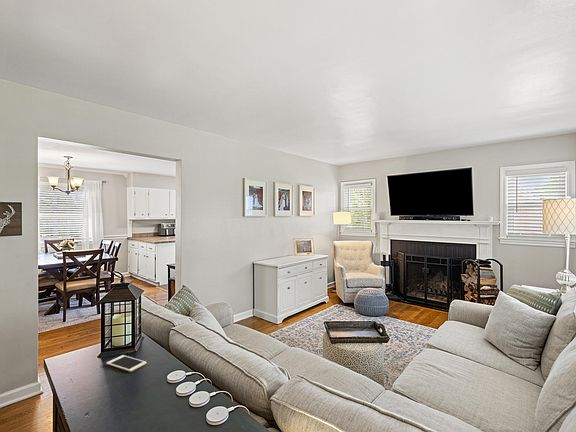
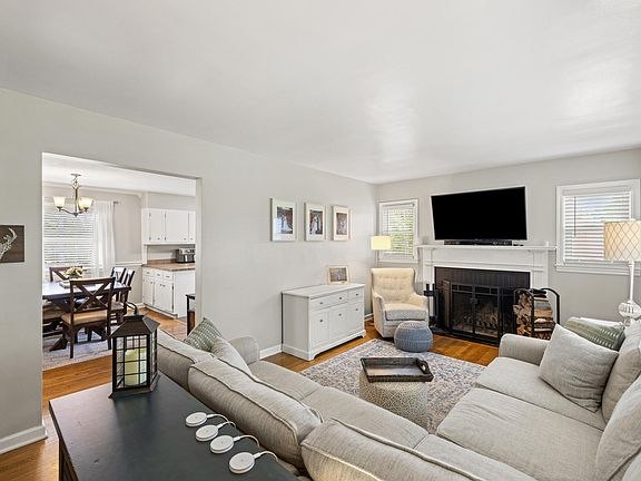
- cell phone (126, 362)
